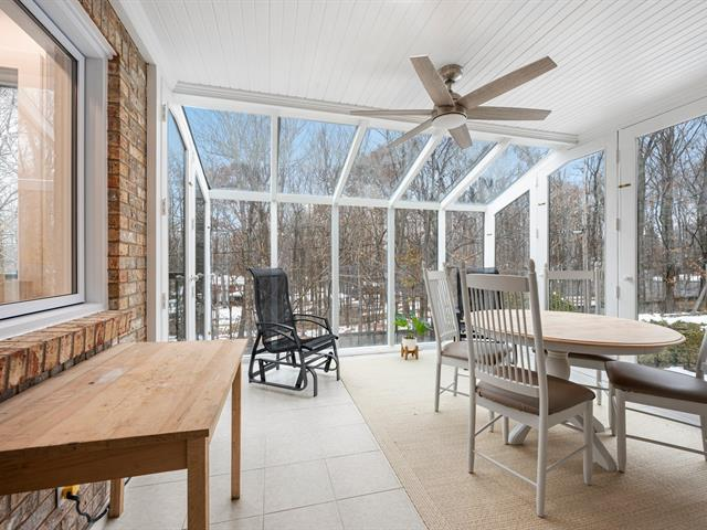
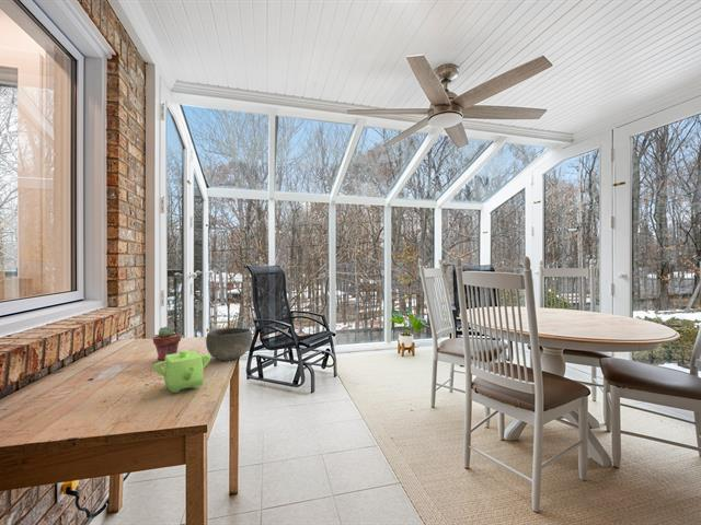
+ teapot (183, 369)
+ bowl (229, 343)
+ potted succulent (166, 342)
